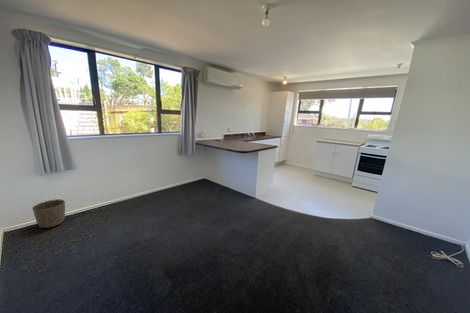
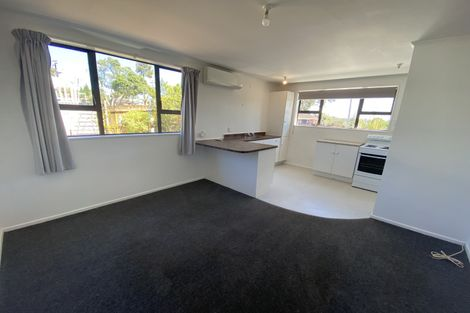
- waste basket (50, 213)
